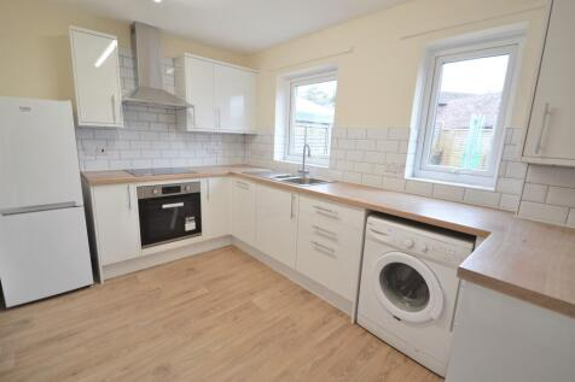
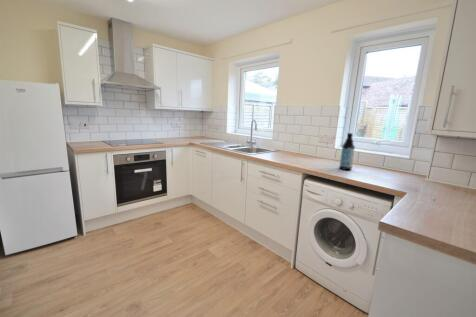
+ water bottle (347, 151)
